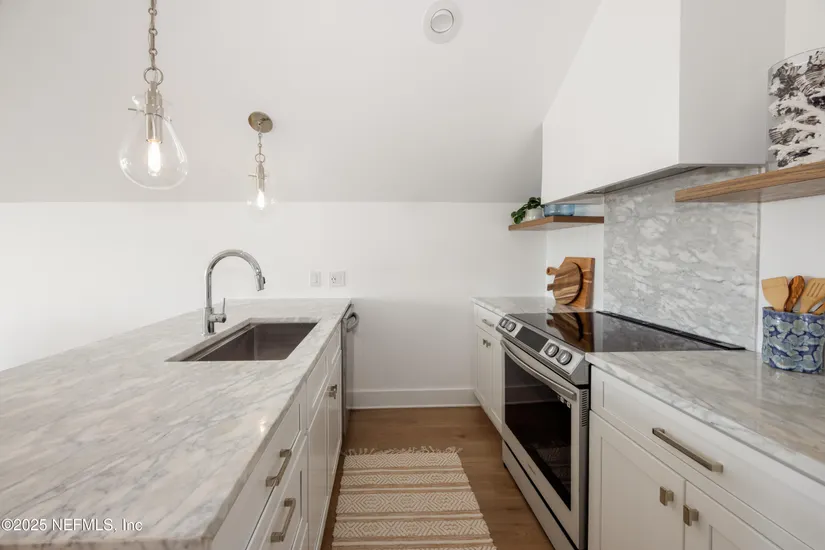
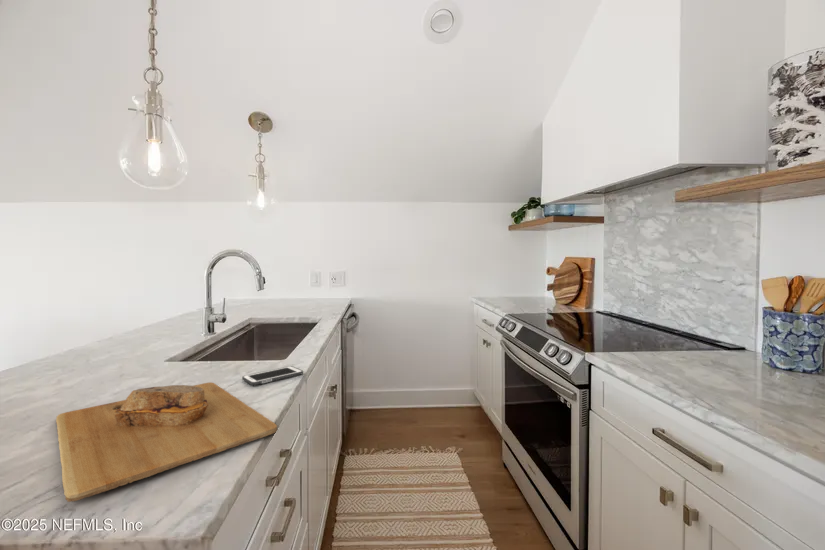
+ cutting board (163, 406)
+ cell phone (273, 375)
